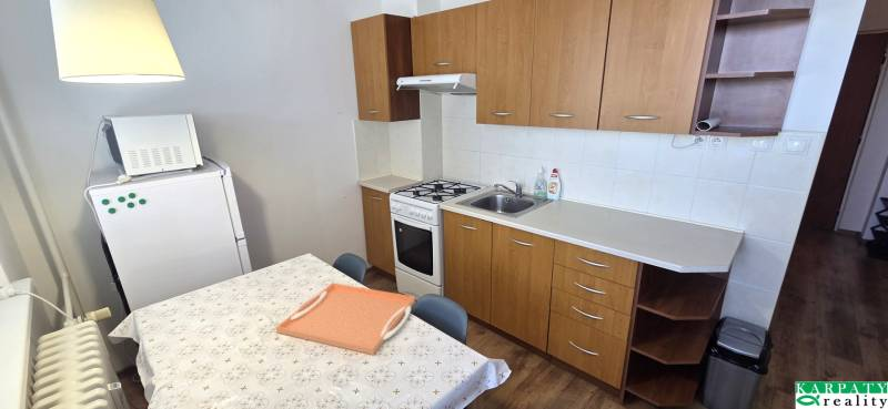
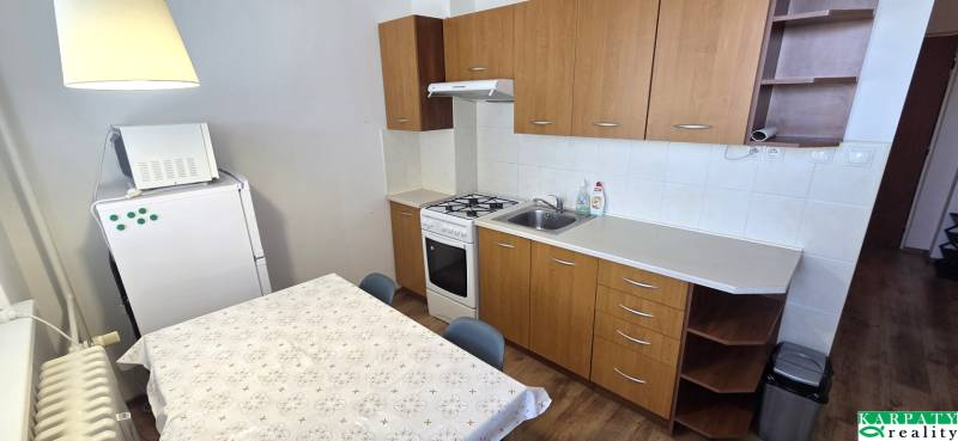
- serving tray (350, 313)
